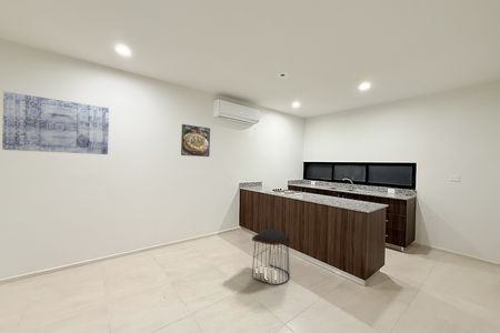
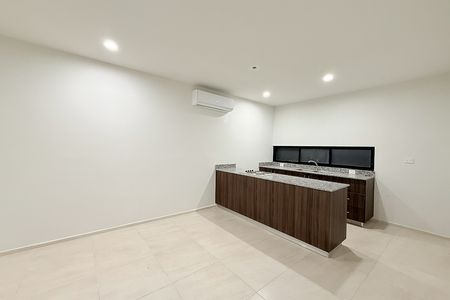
- stool (272, 255)
- wall art (61, 127)
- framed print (196, 141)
